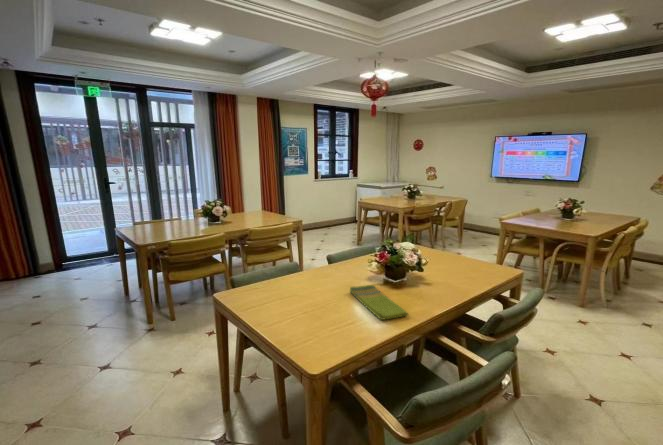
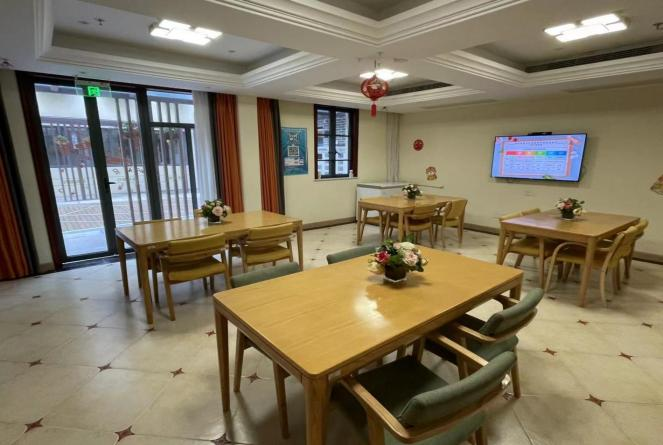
- dish towel (376, 299)
